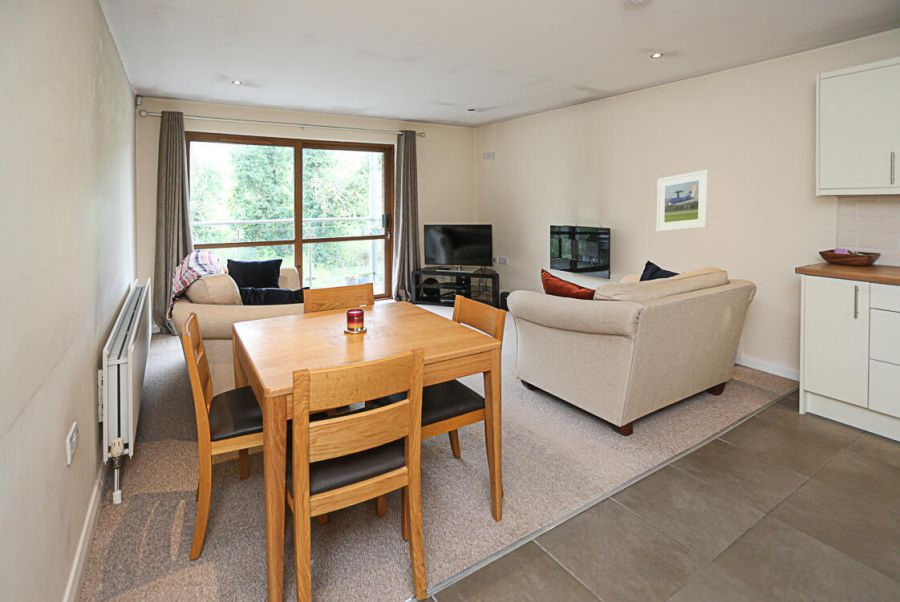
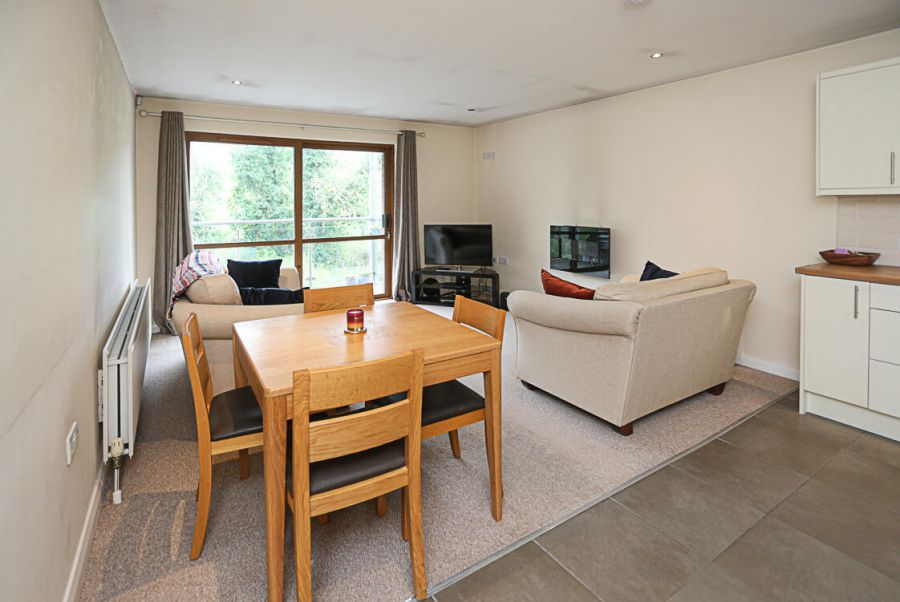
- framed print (681, 202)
